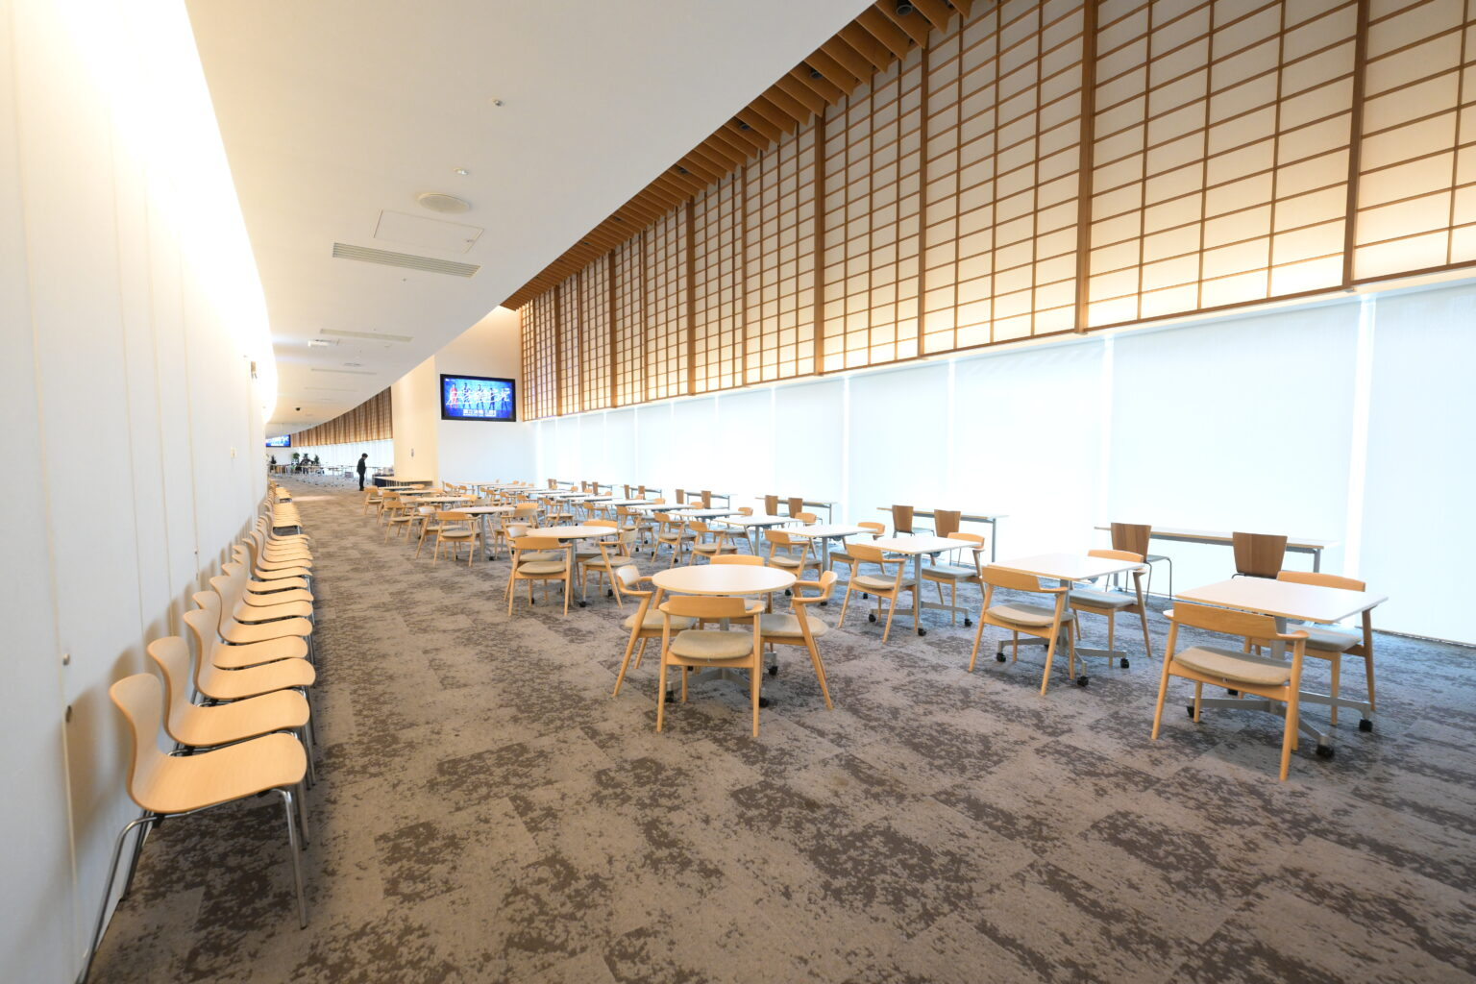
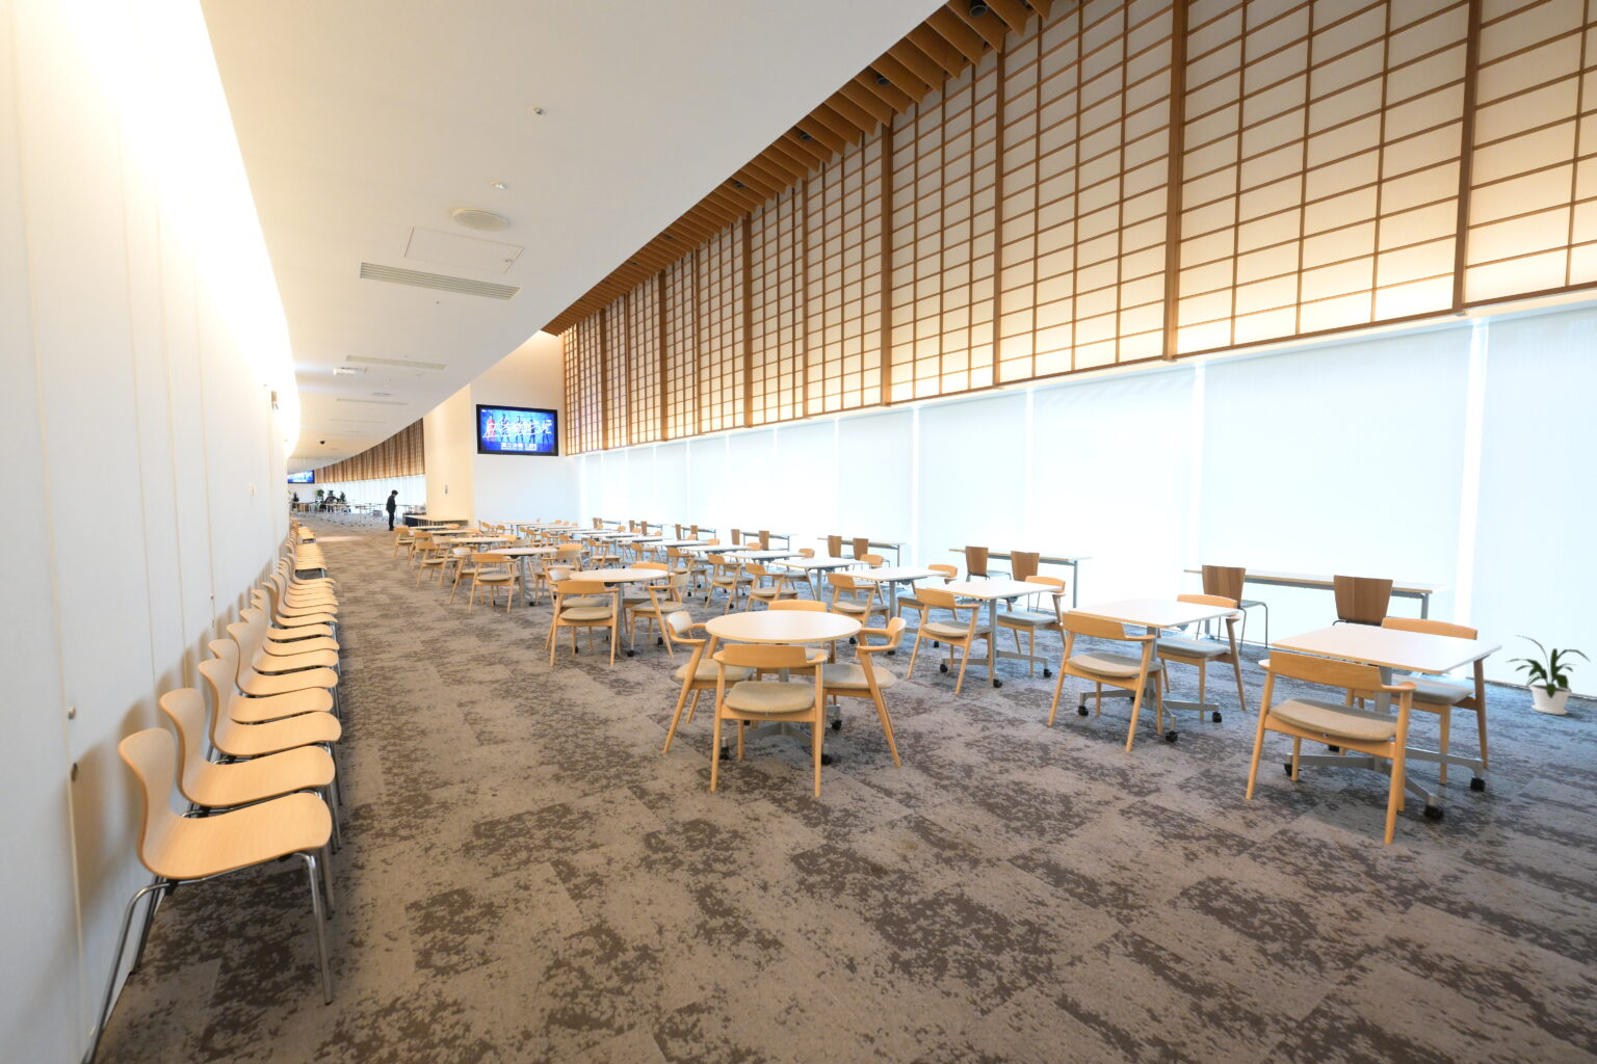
+ house plant (1547, 674)
